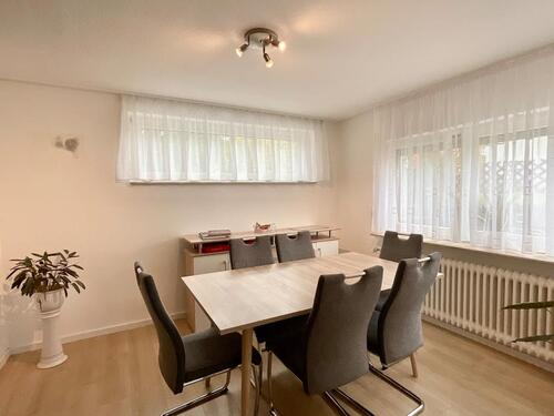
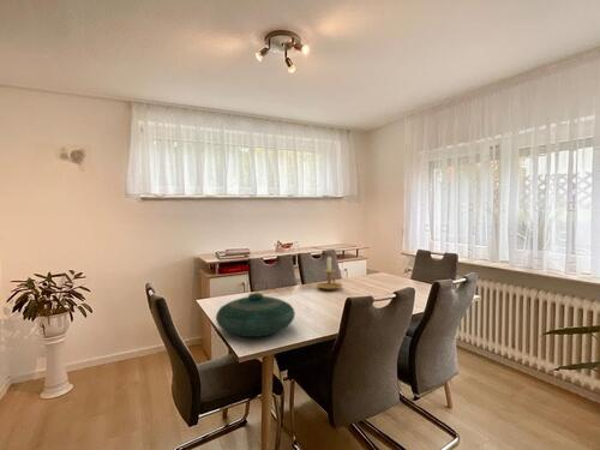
+ candle holder (329, 271)
+ decorative bowl (256, 311)
